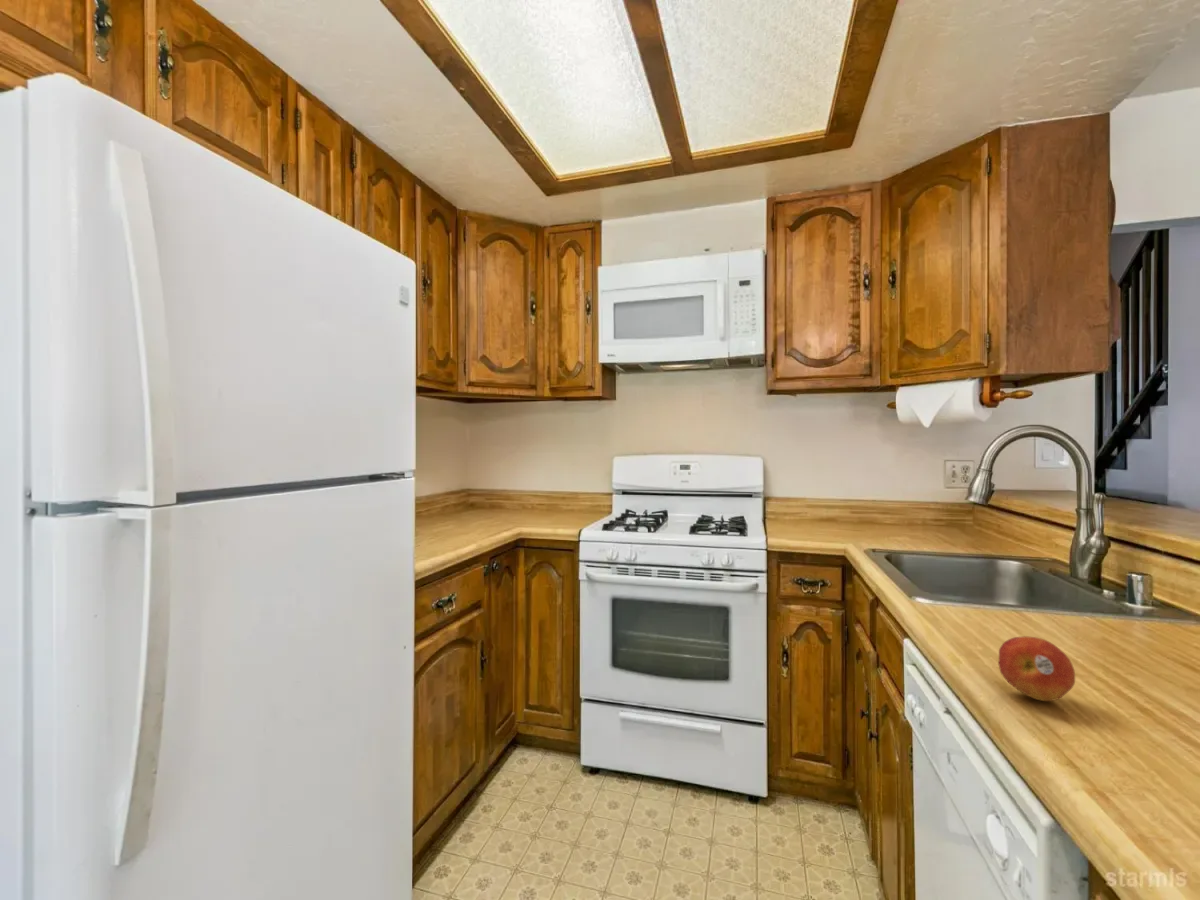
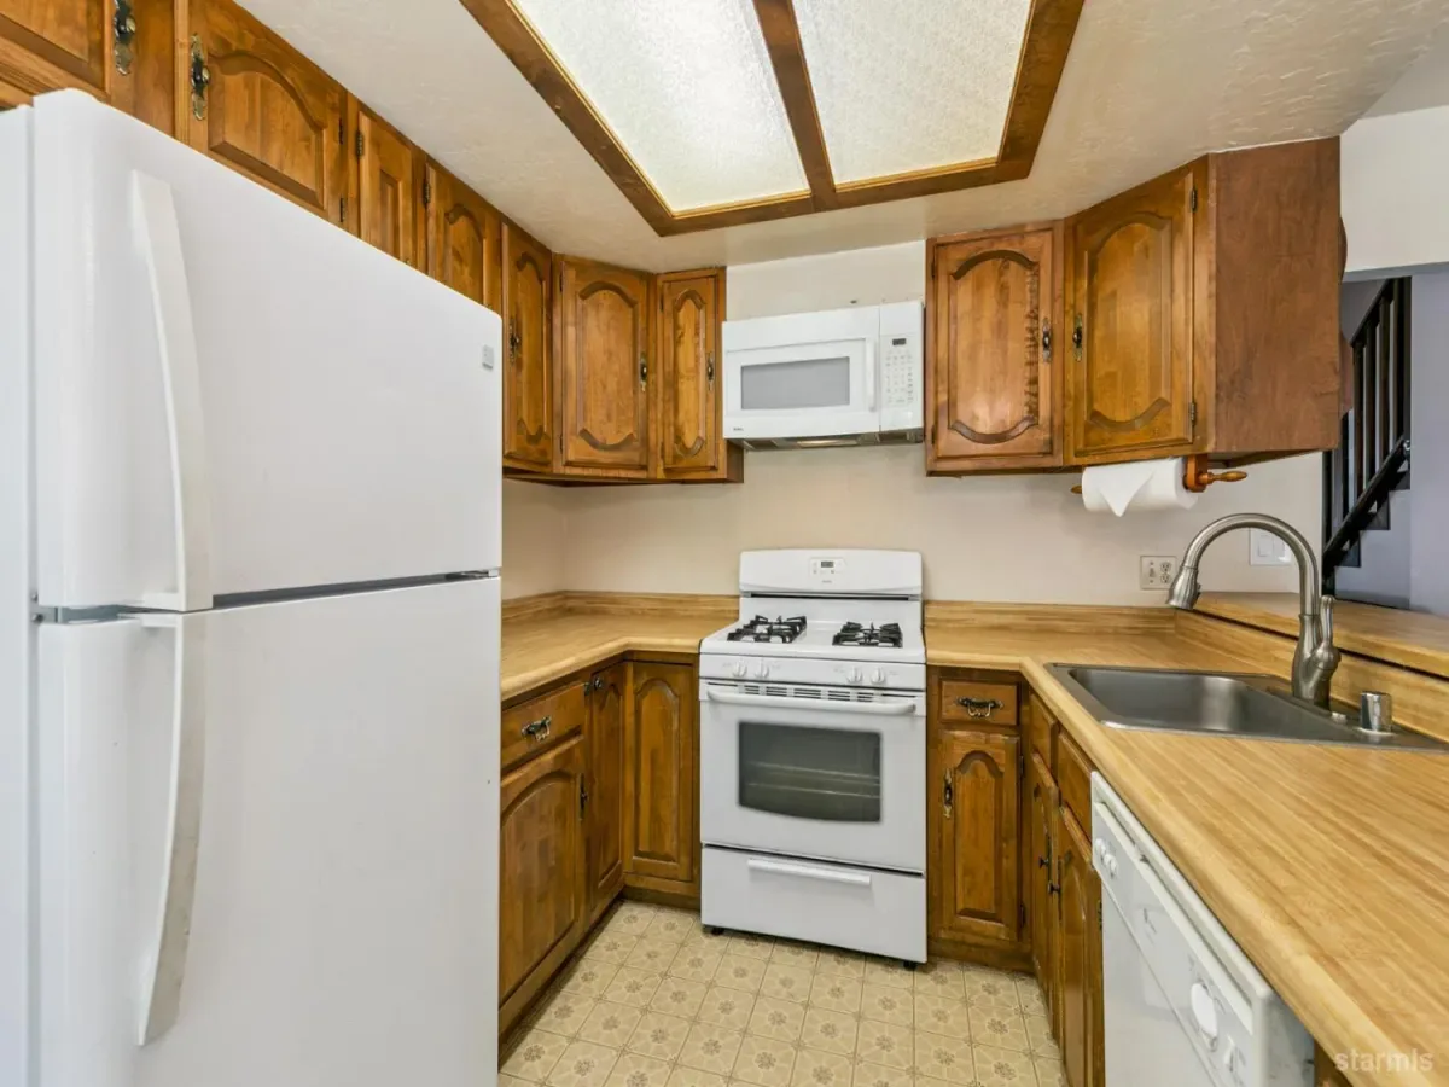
- fruit (1035, 668)
